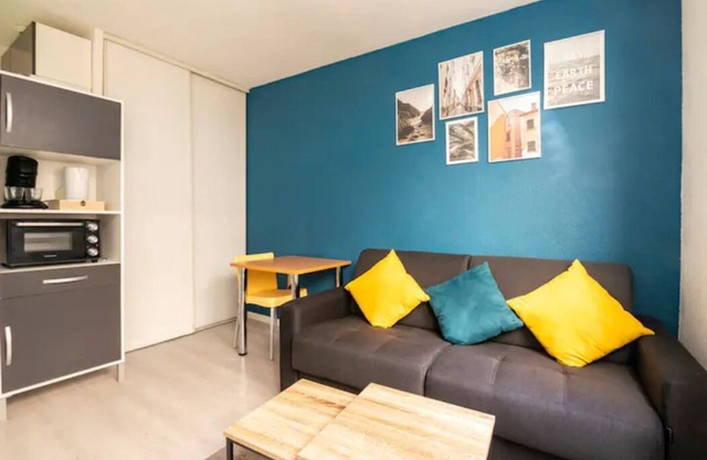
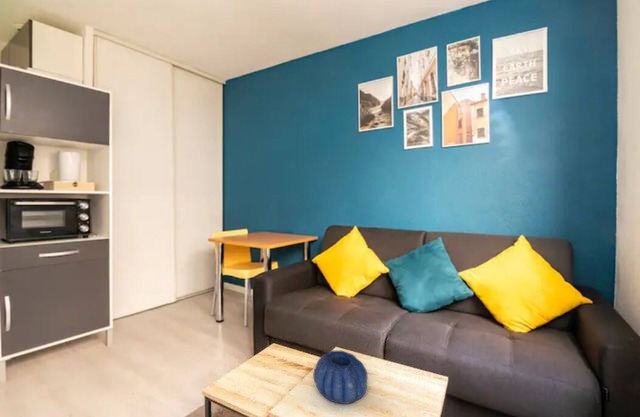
+ decorative bowl (340, 374)
